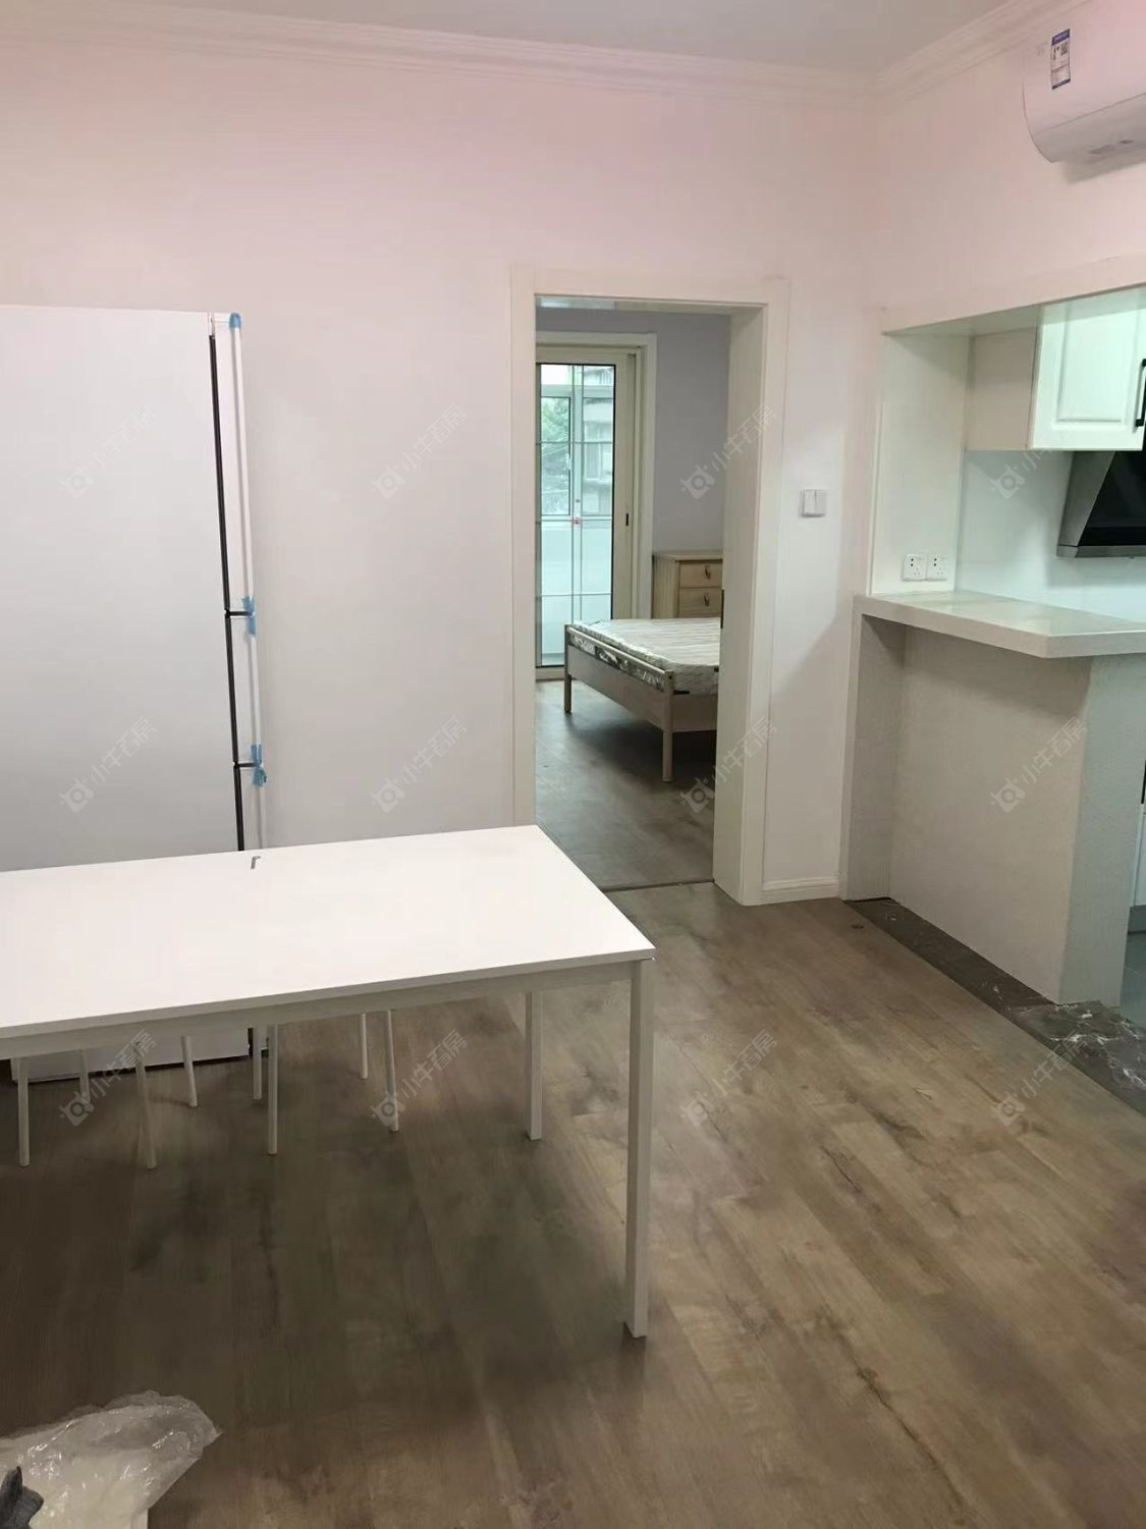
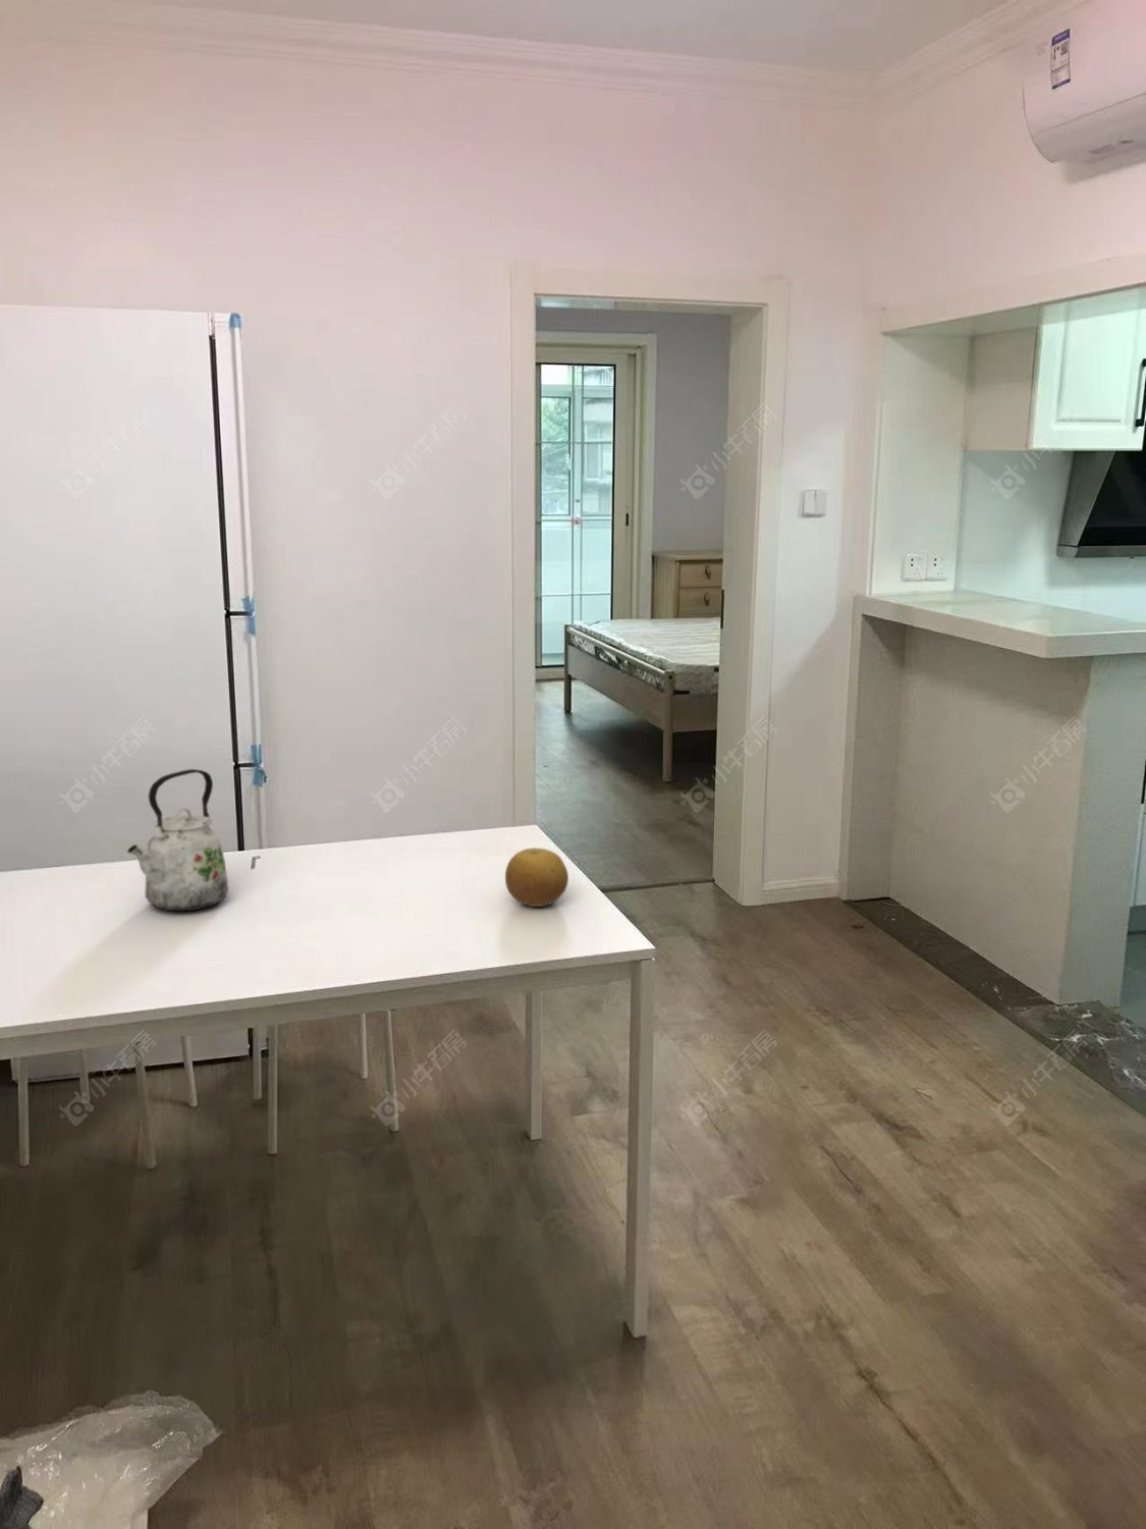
+ kettle (172, 842)
+ fruit (536, 876)
